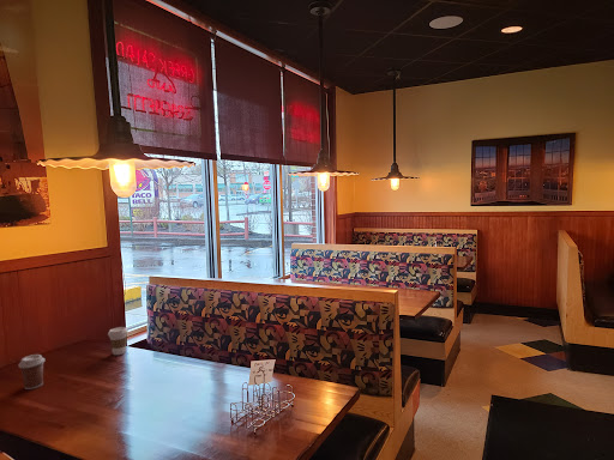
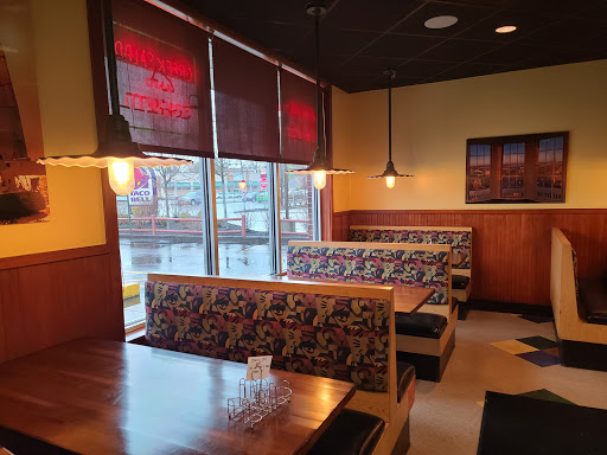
- coffee cup (32, 371)
- coffee cup (118, 340)
